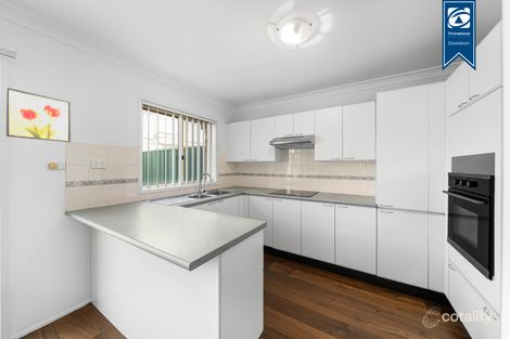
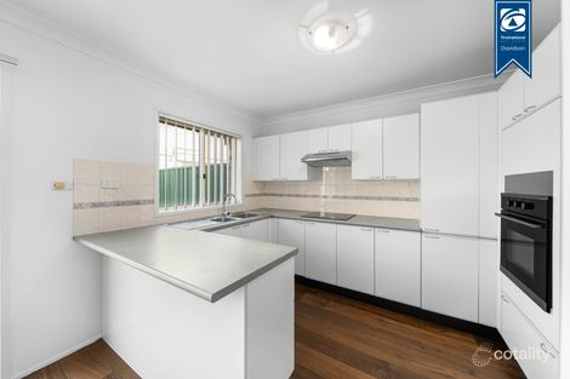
- wall art (41, 117)
